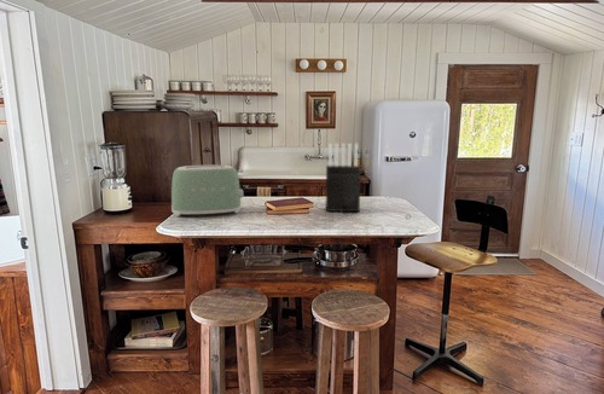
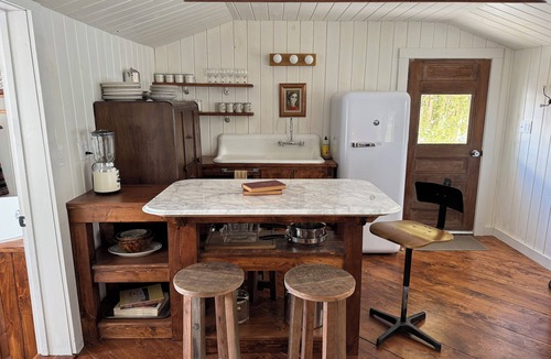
- toaster (205, 189)
- knife block (342, 176)
